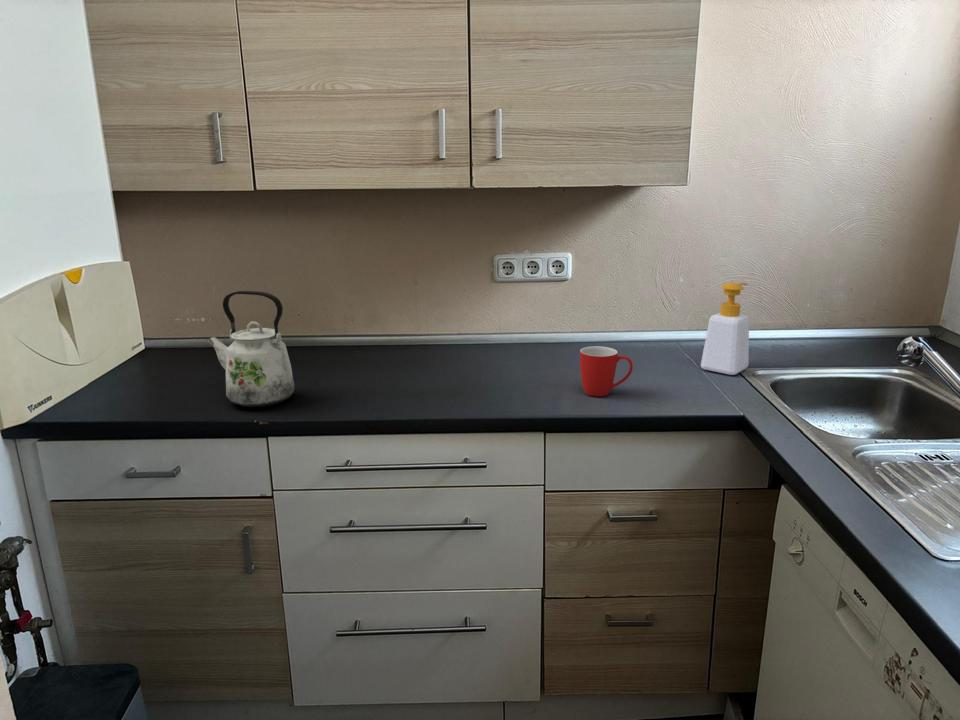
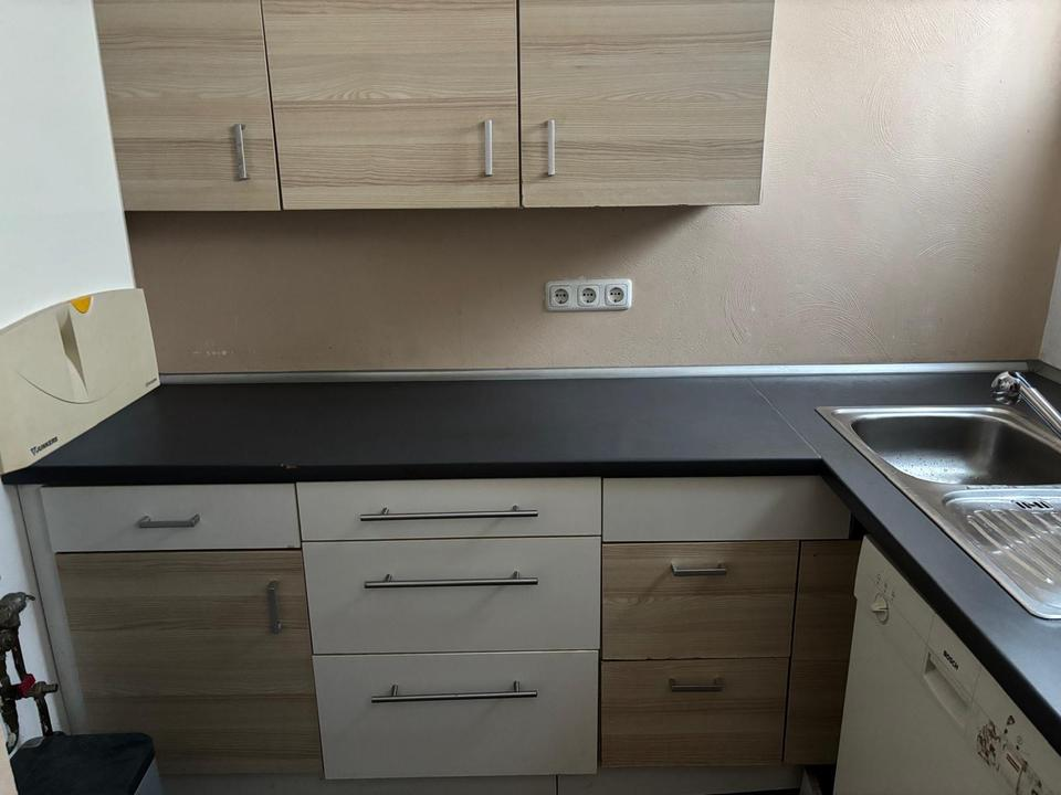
- soap bottle (732, 325)
- kettle (245, 346)
- mug (605, 372)
